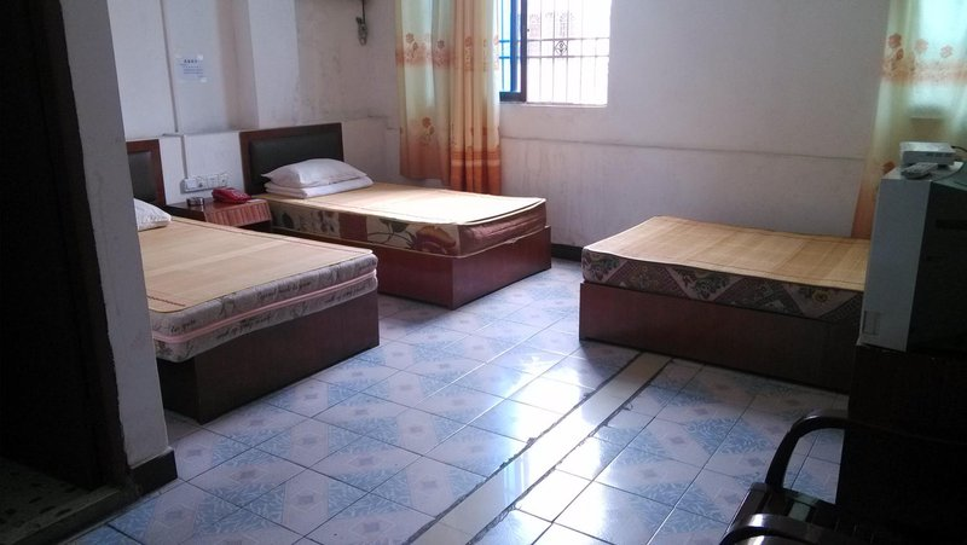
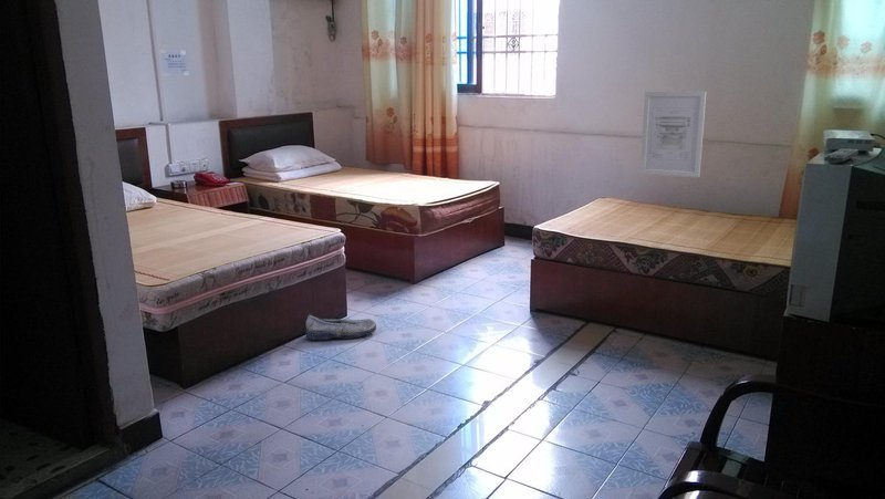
+ shoe (341, 323)
+ wall art (671, 134)
